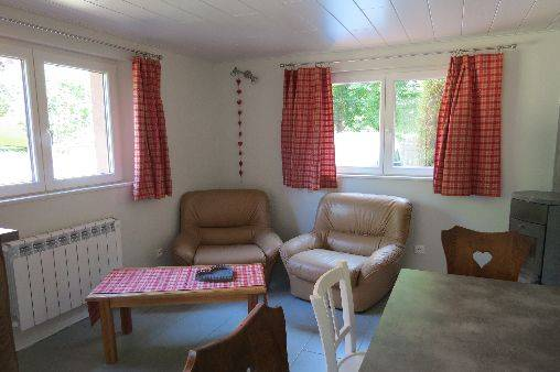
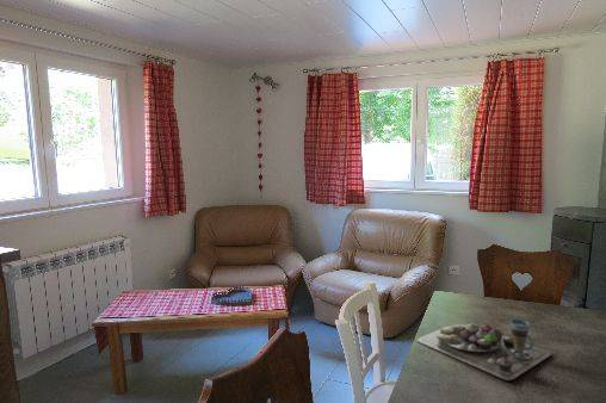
+ food plate (481, 330)
